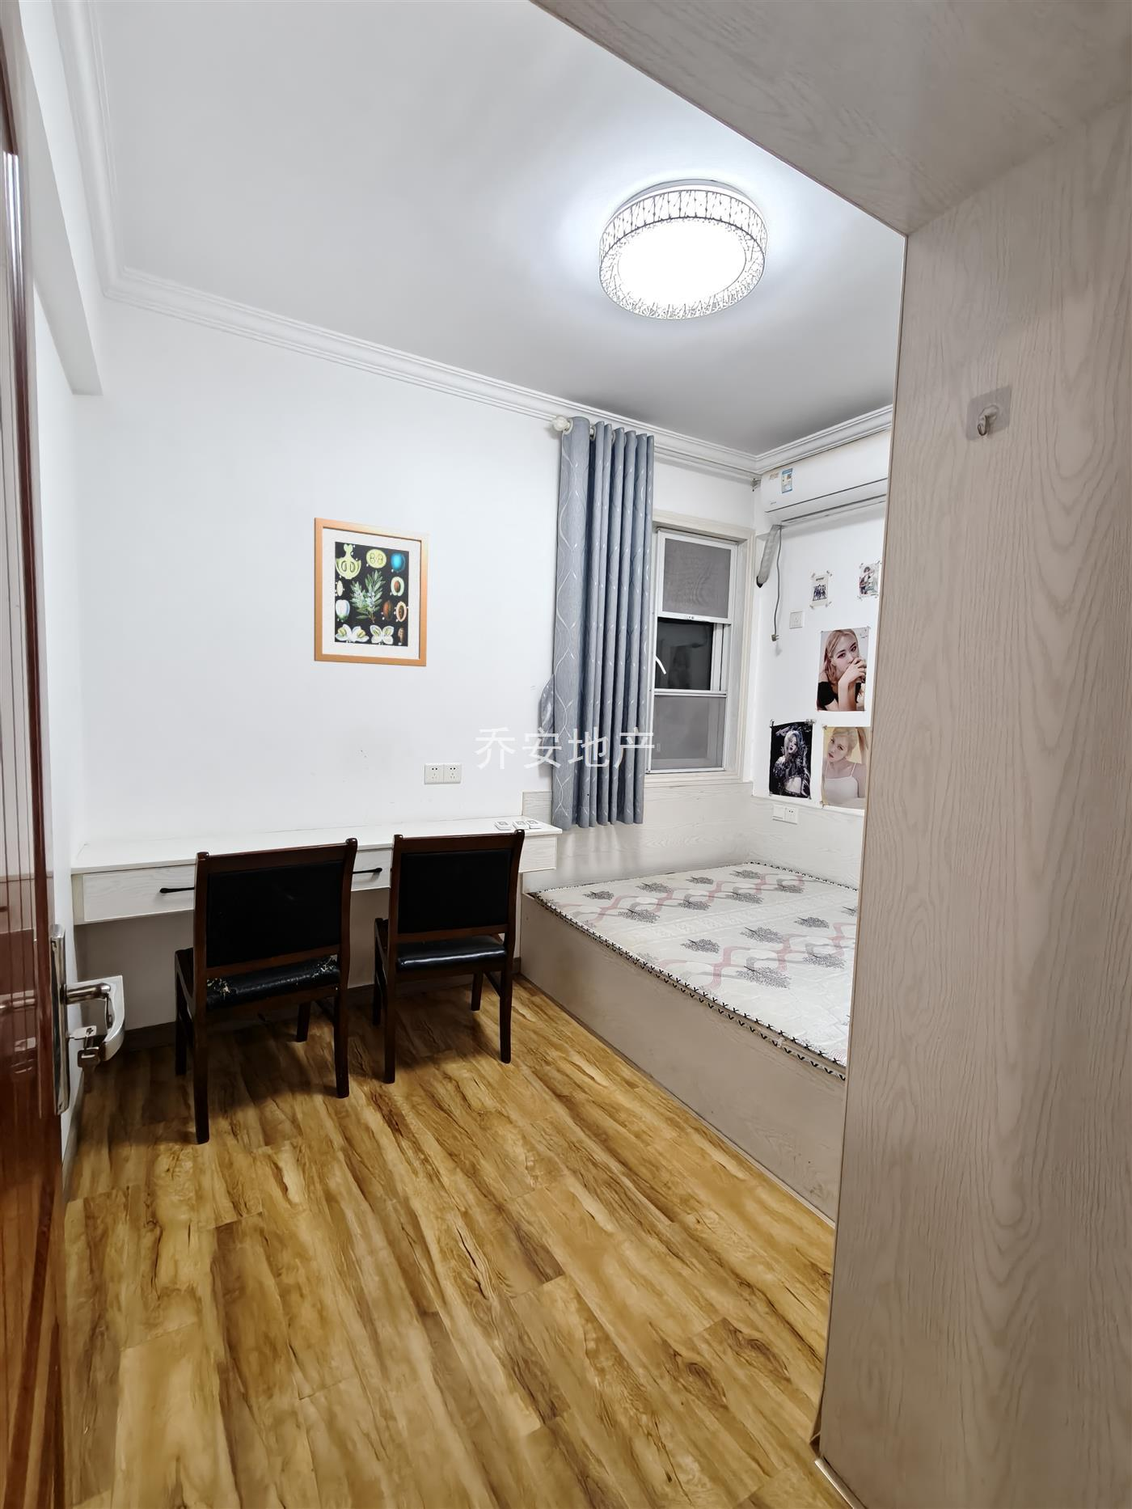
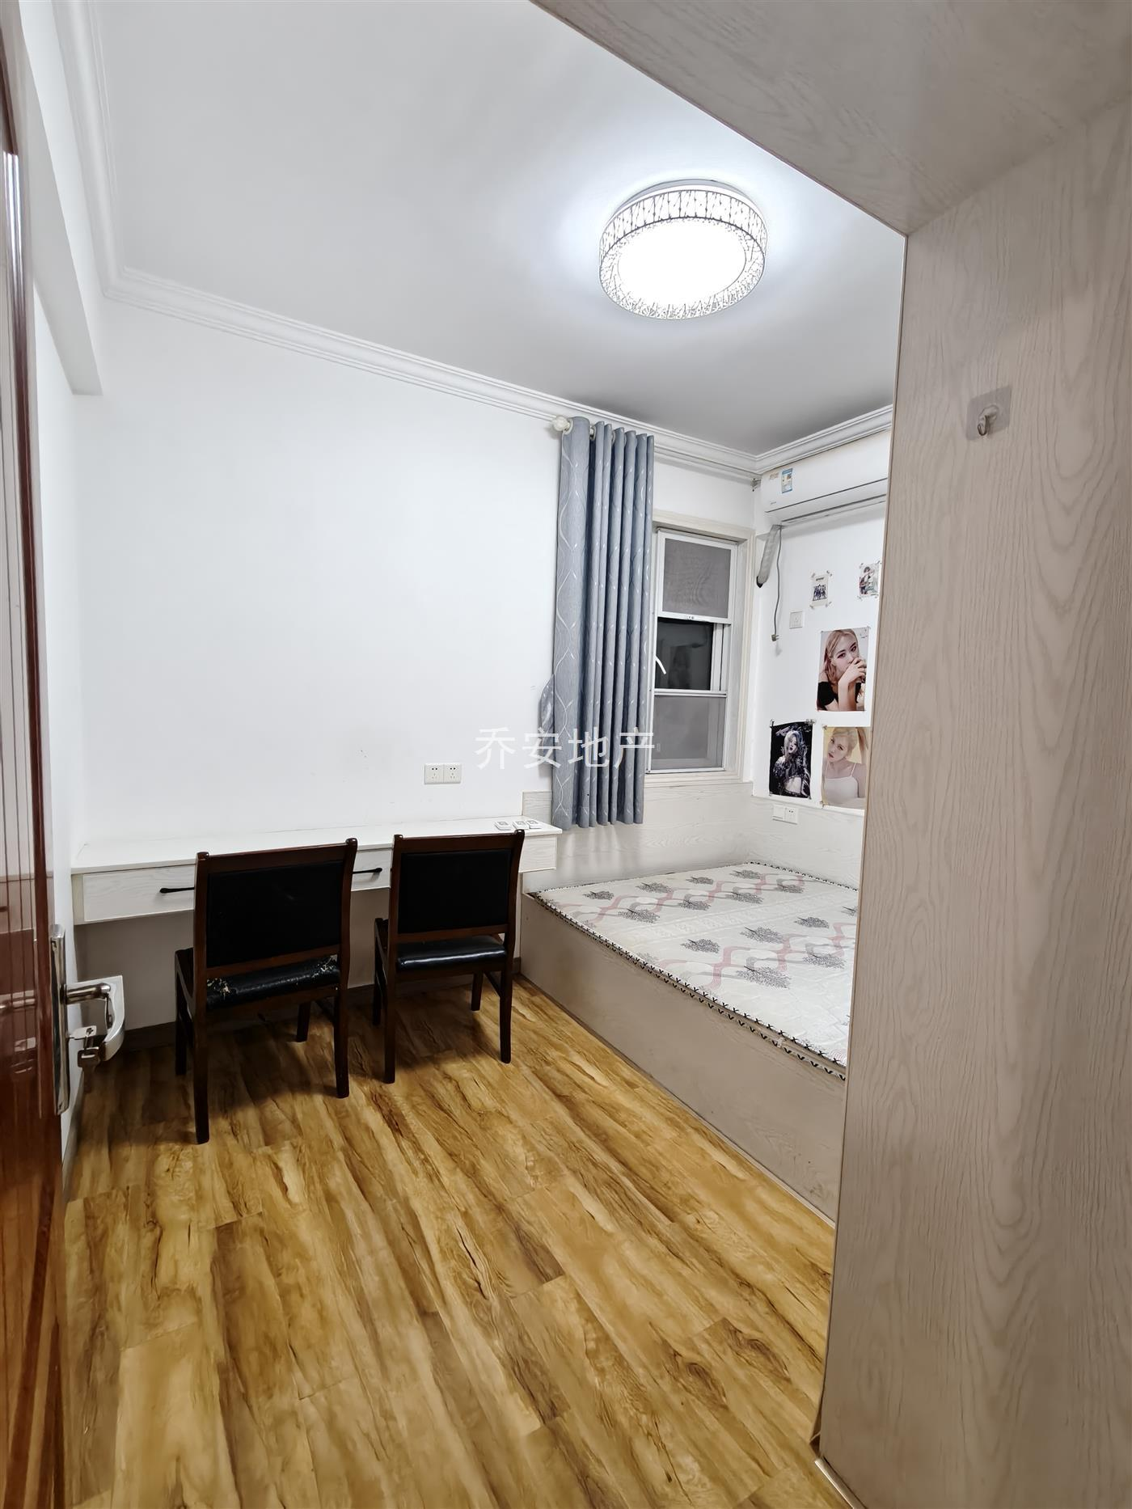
- wall art (372, 596)
